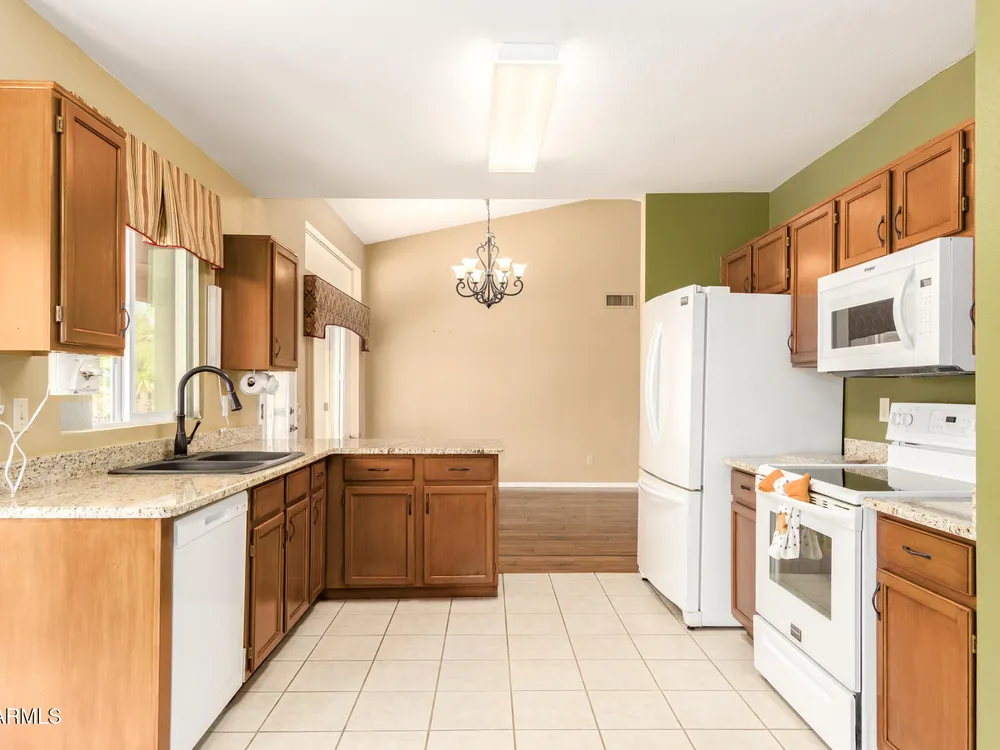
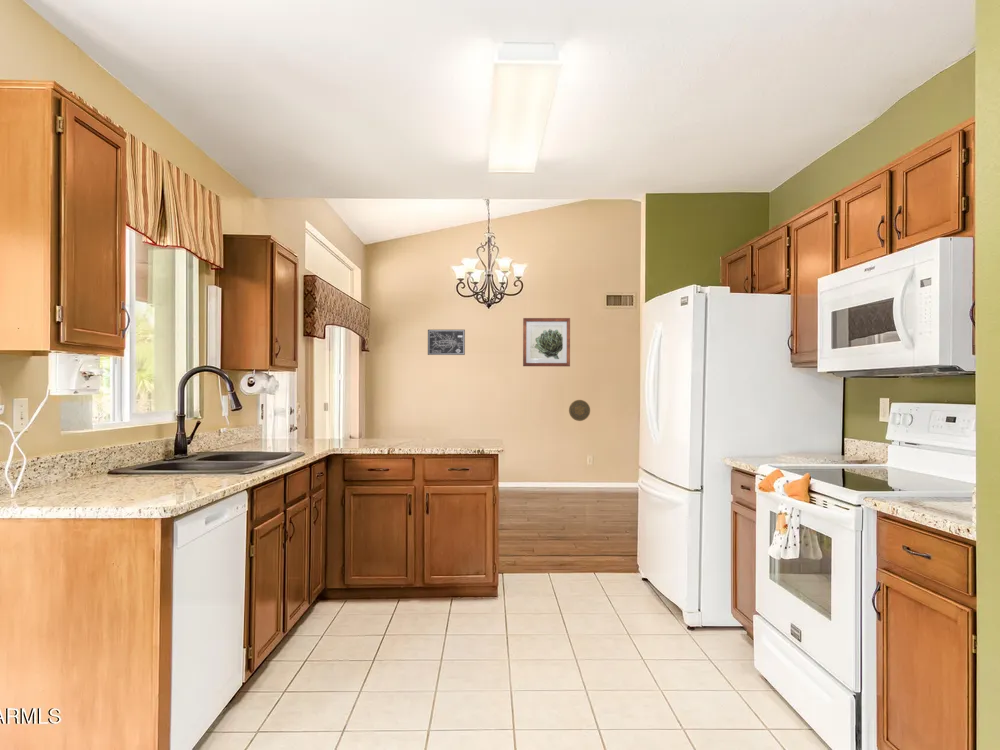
+ decorative plate (579, 410)
+ wall art (546, 342)
+ wall art (446, 342)
